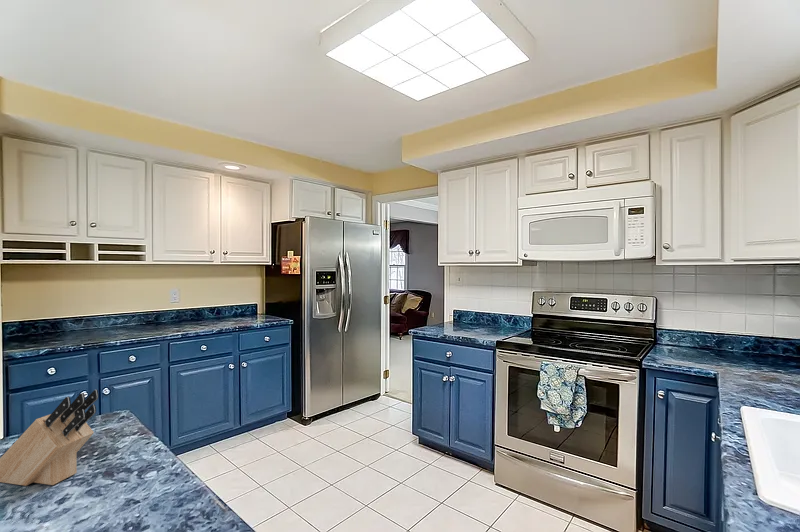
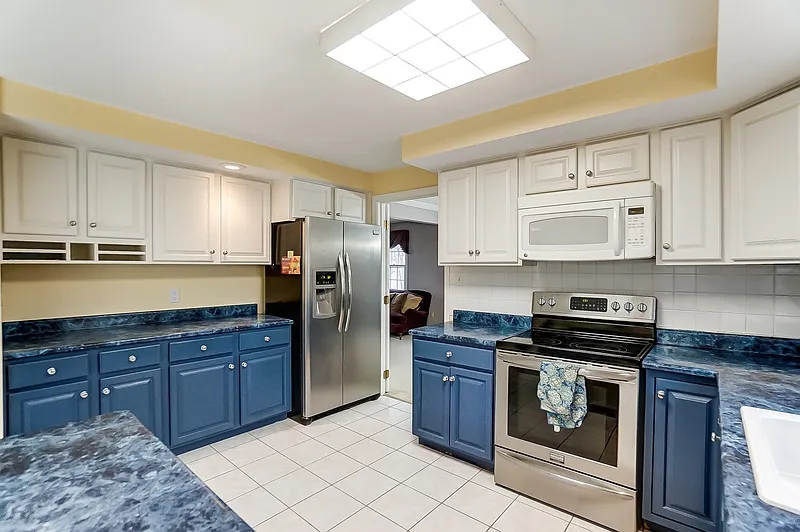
- knife block (46, 433)
